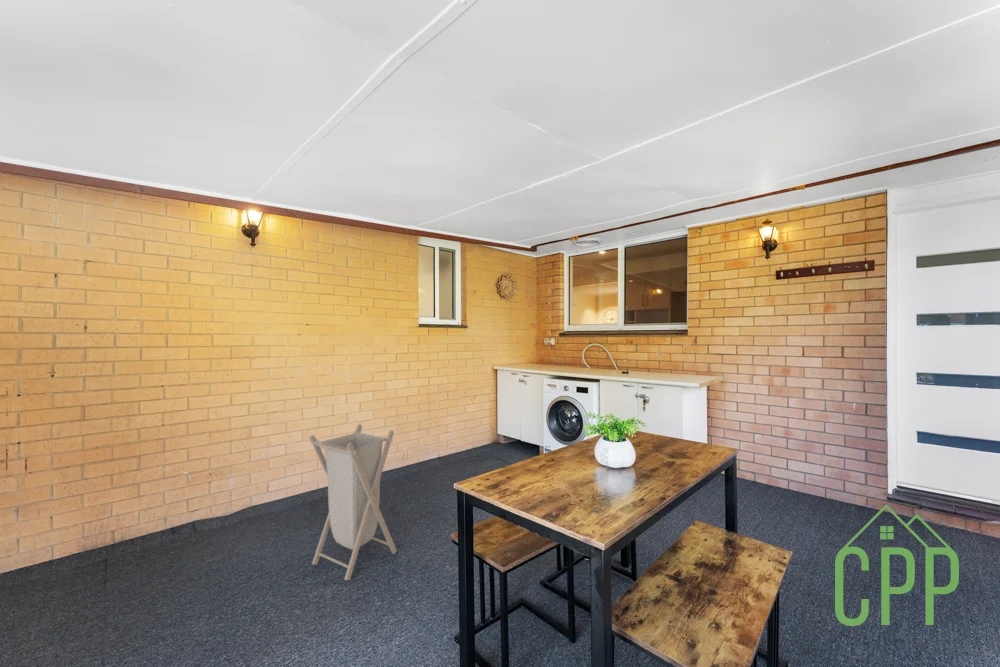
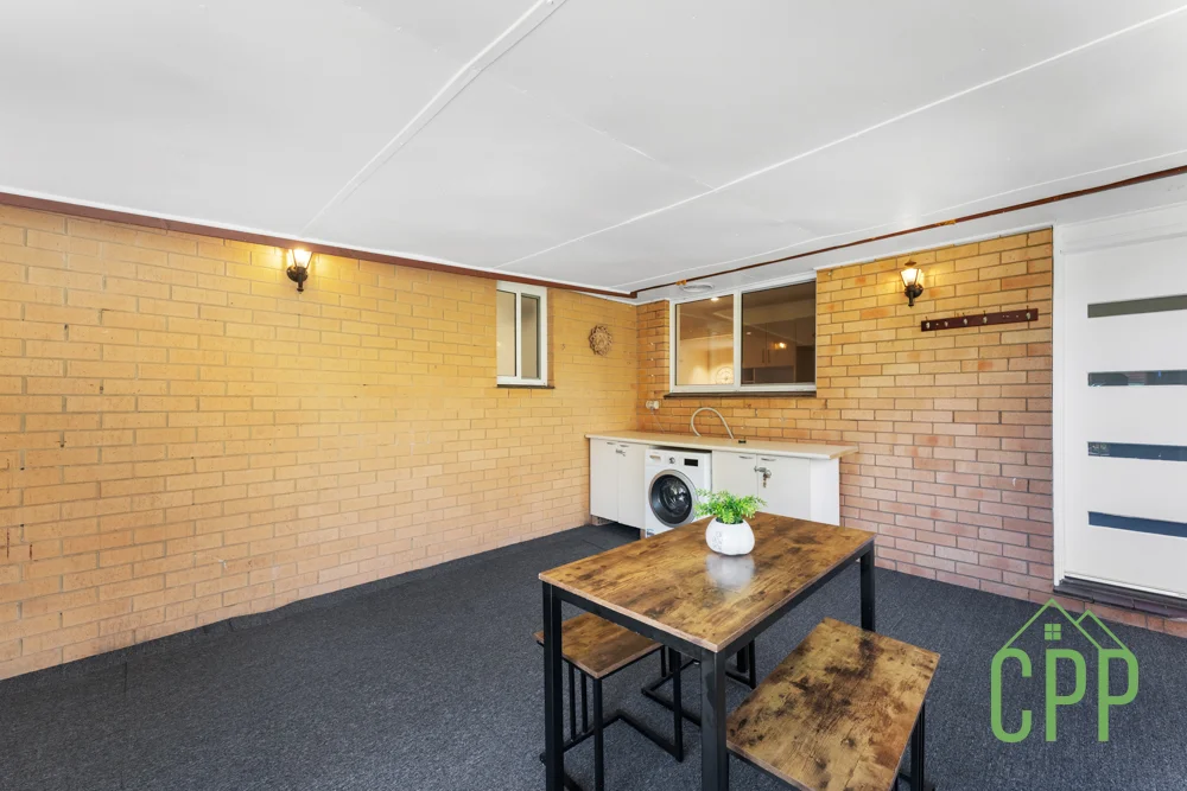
- laundry hamper (354, 495)
